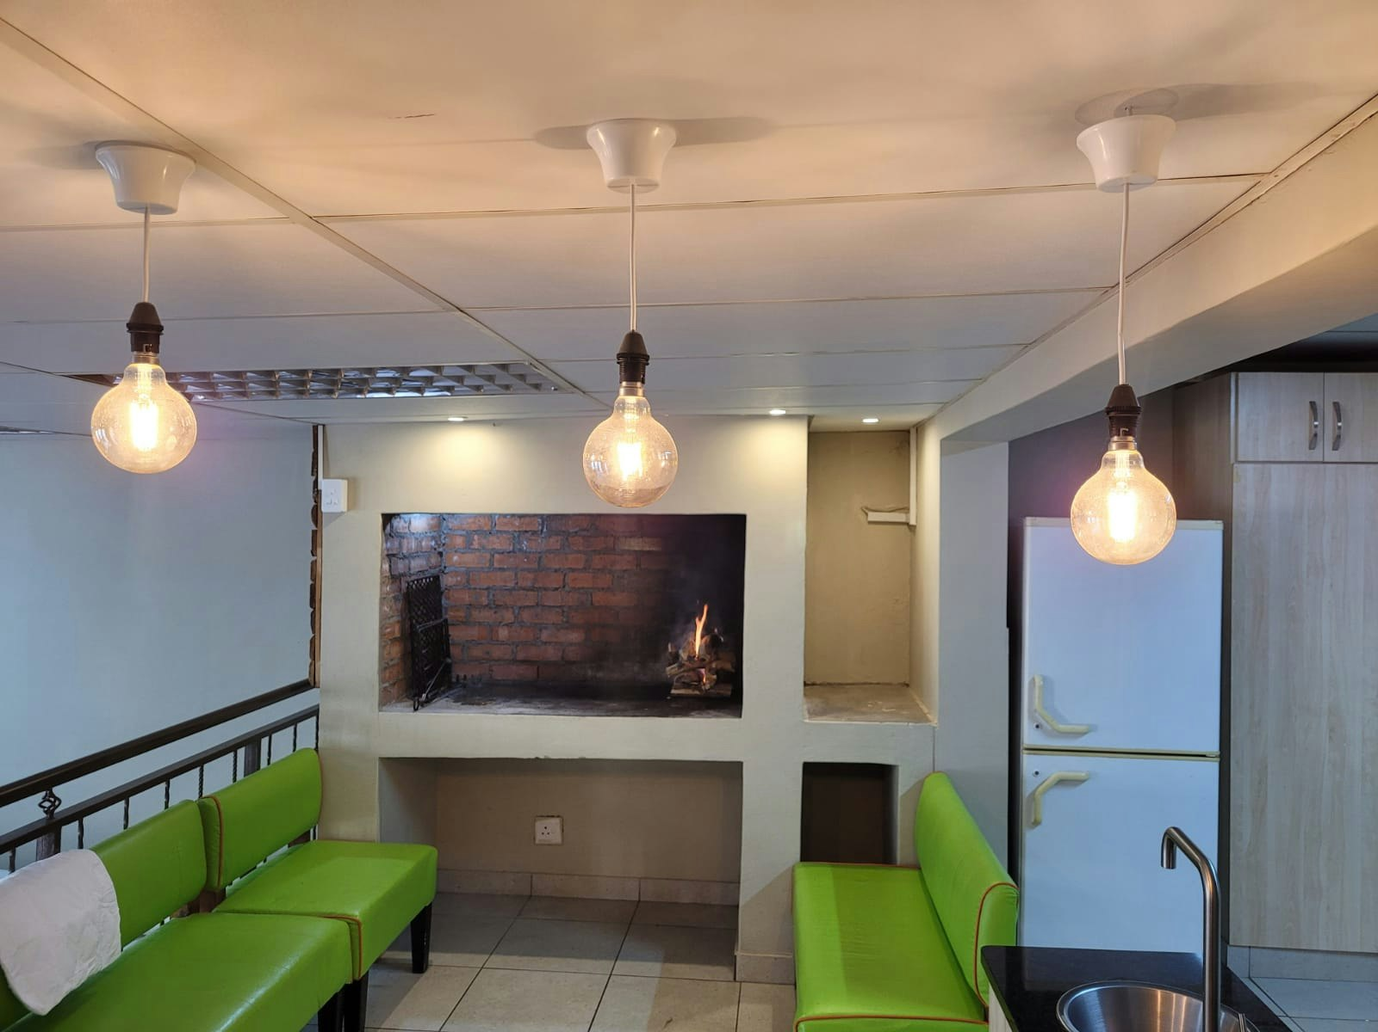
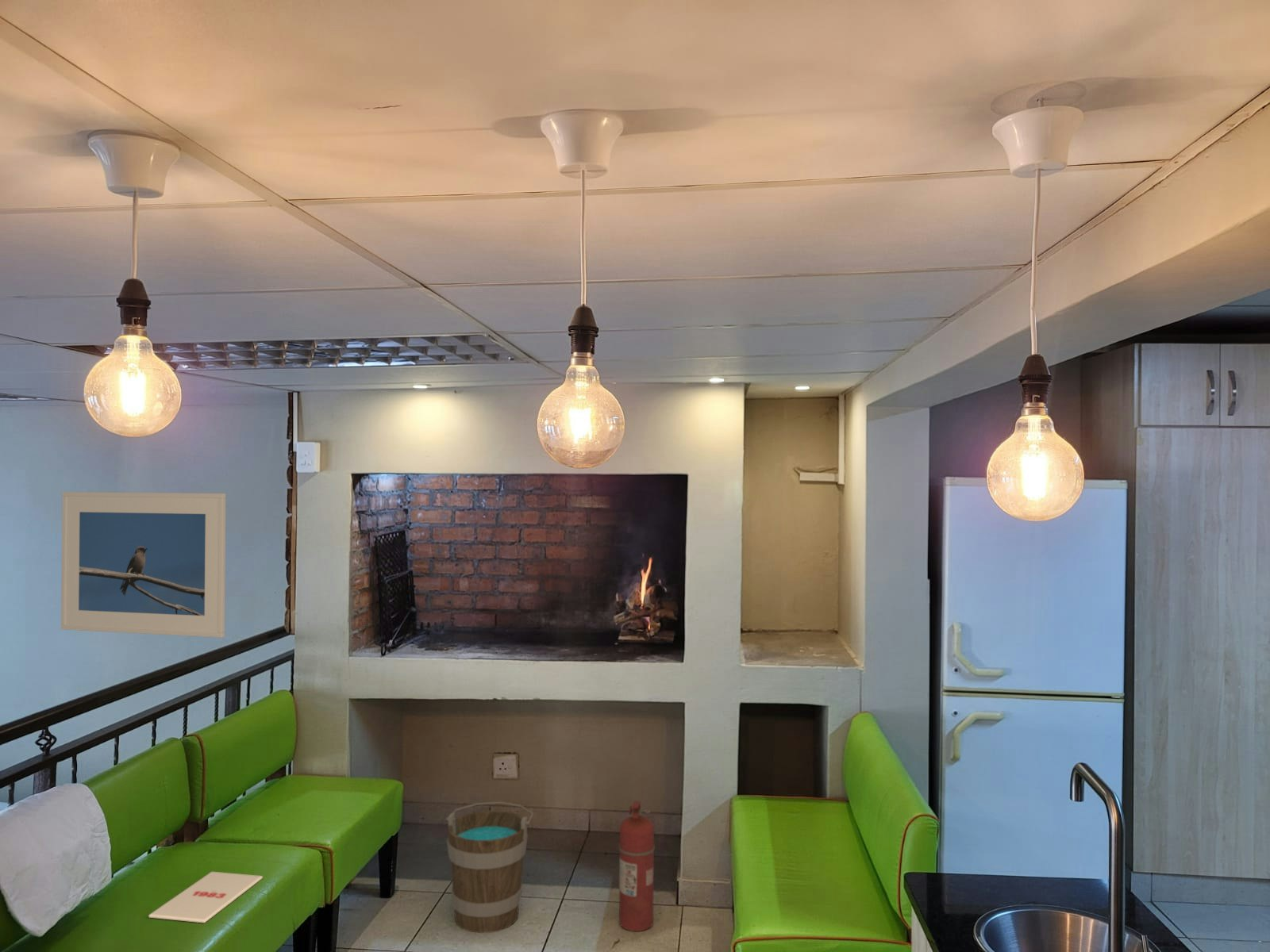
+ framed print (141, 562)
+ magazine (208, 896)
+ bucket (488, 864)
+ fire extinguisher (636, 860)
